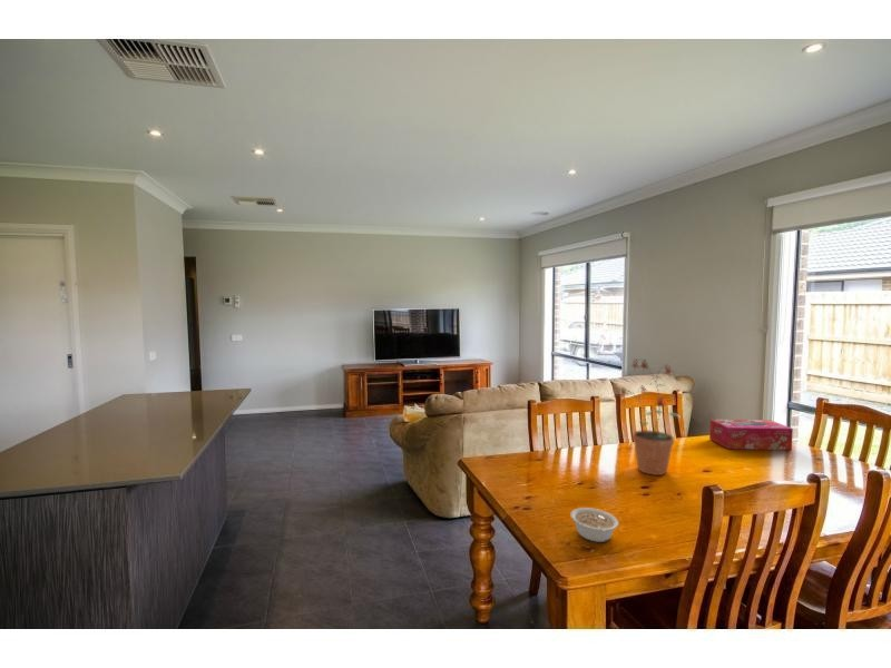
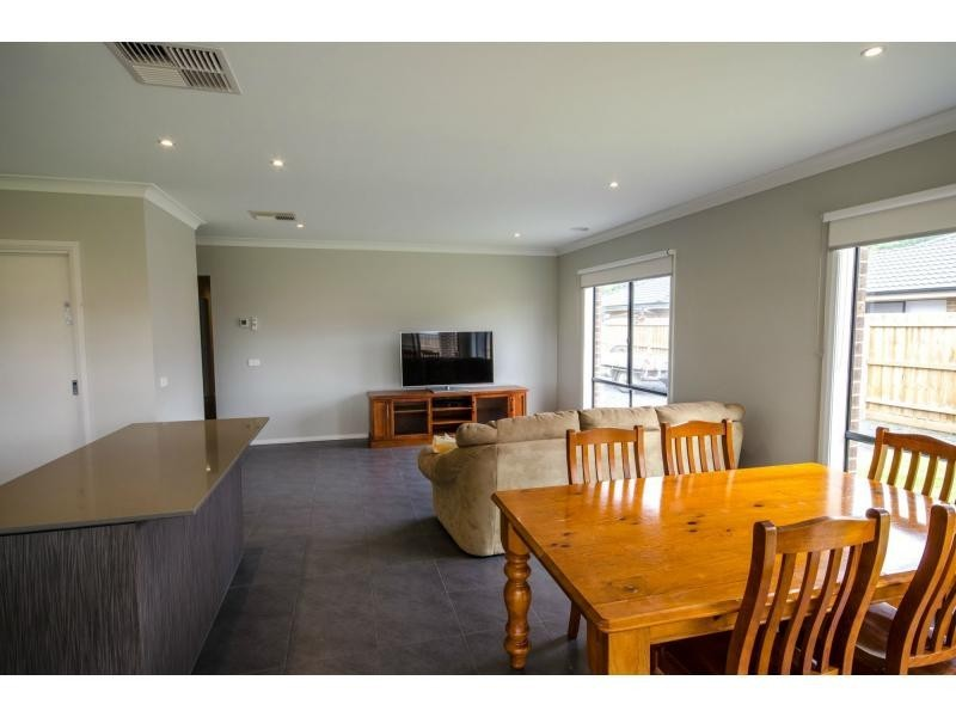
- legume (595, 524)
- tissue box (748, 433)
- potted plant (649, 414)
